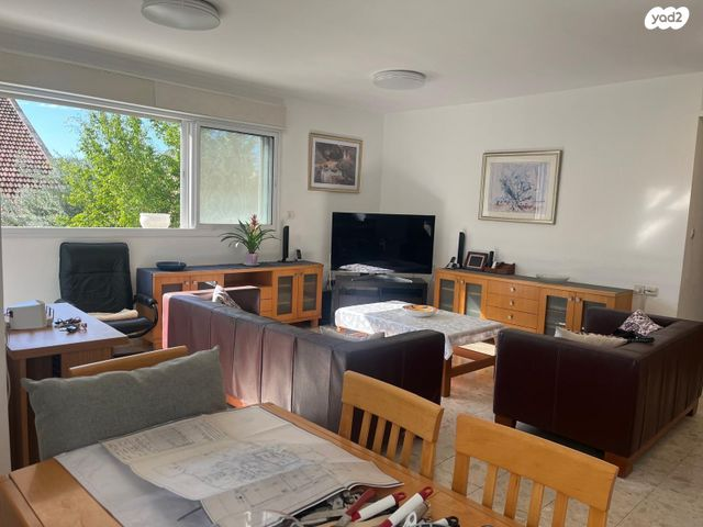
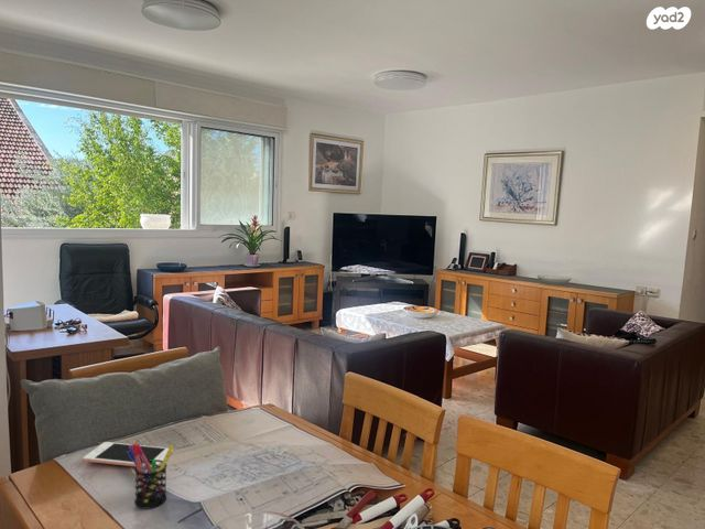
+ cell phone (128, 455)
+ pen holder (149, 473)
